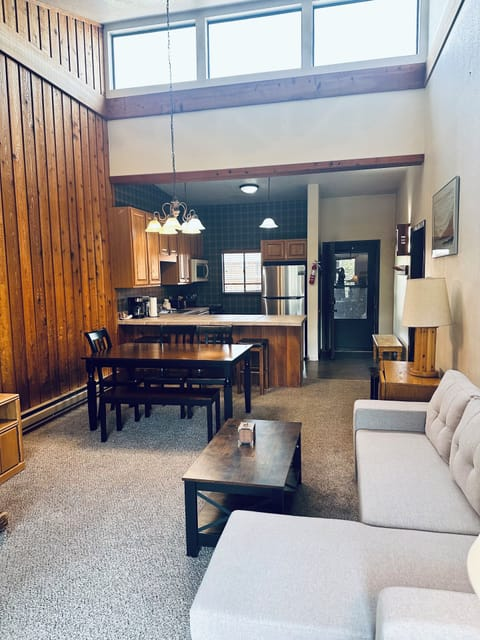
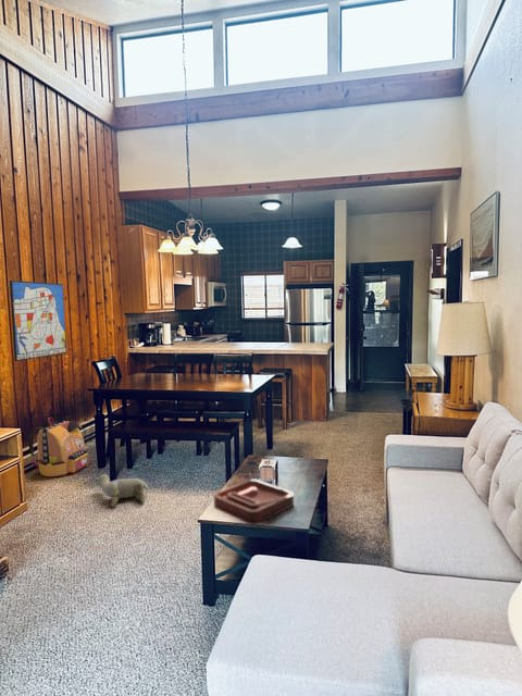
+ plush toy (121, 487)
+ backpack (59, 443)
+ decorative tray (253, 499)
+ wall art (40, 320)
